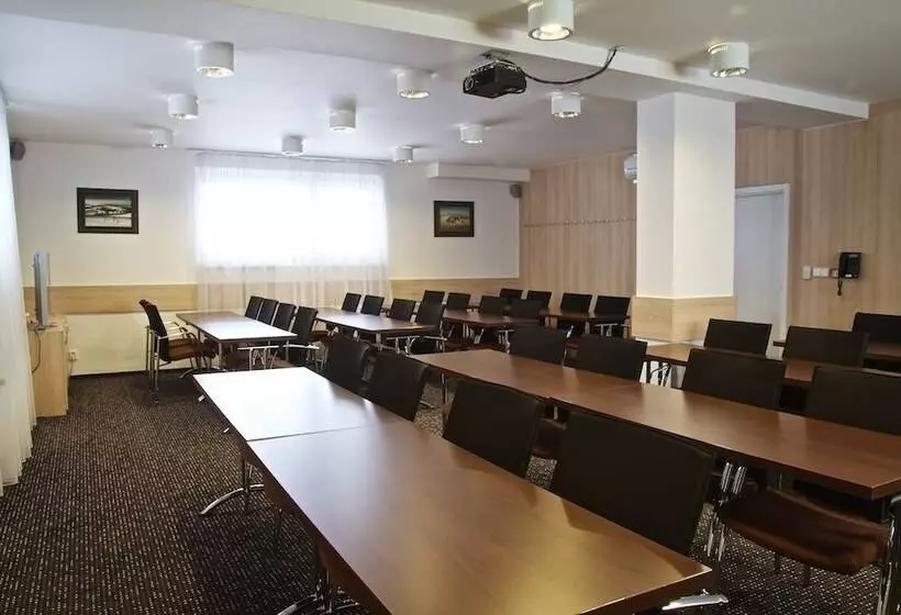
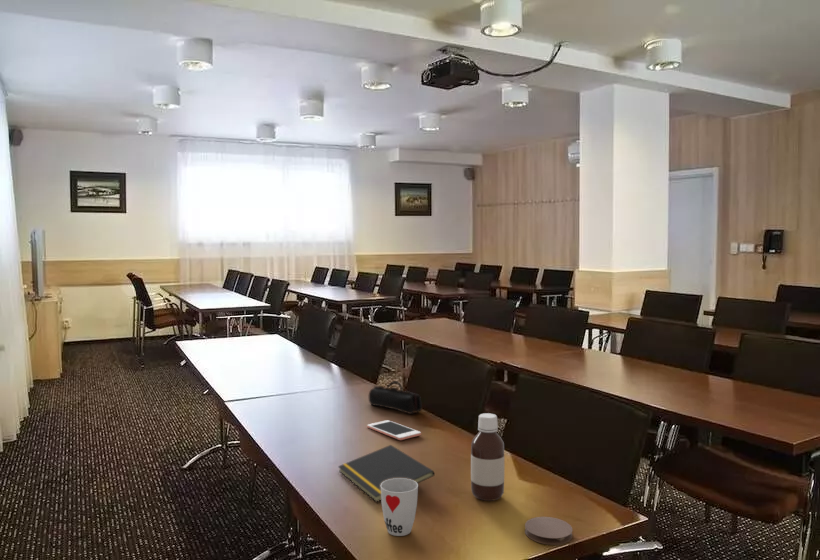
+ cell phone (393, 429)
+ bottle (487, 455)
+ cup (399, 507)
+ notepad (384, 470)
+ pencil case (394, 394)
+ coaster (548, 530)
